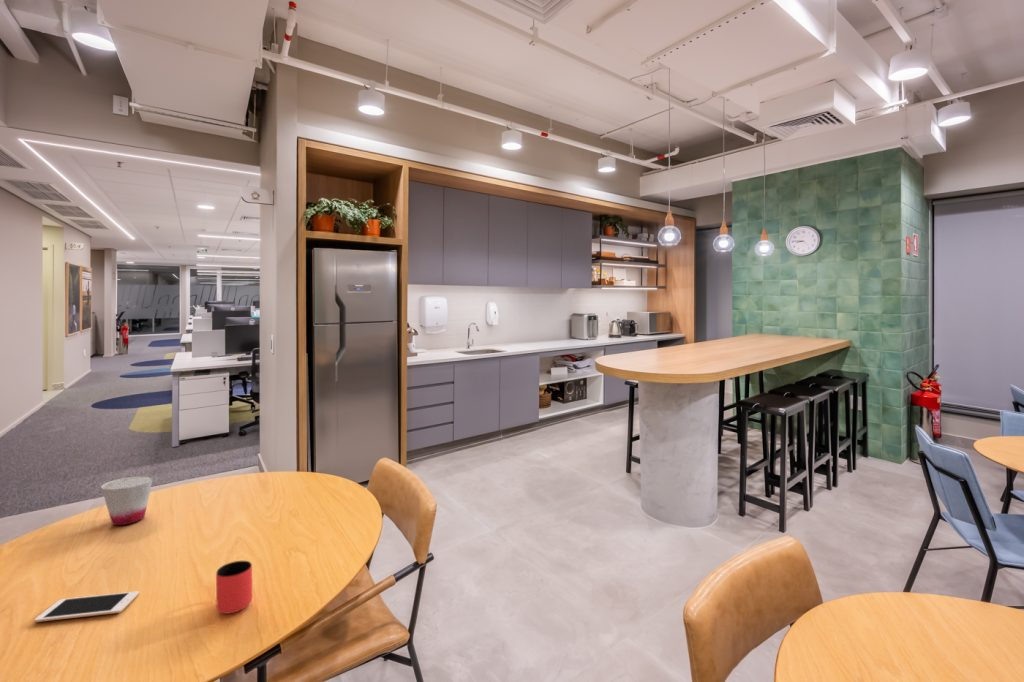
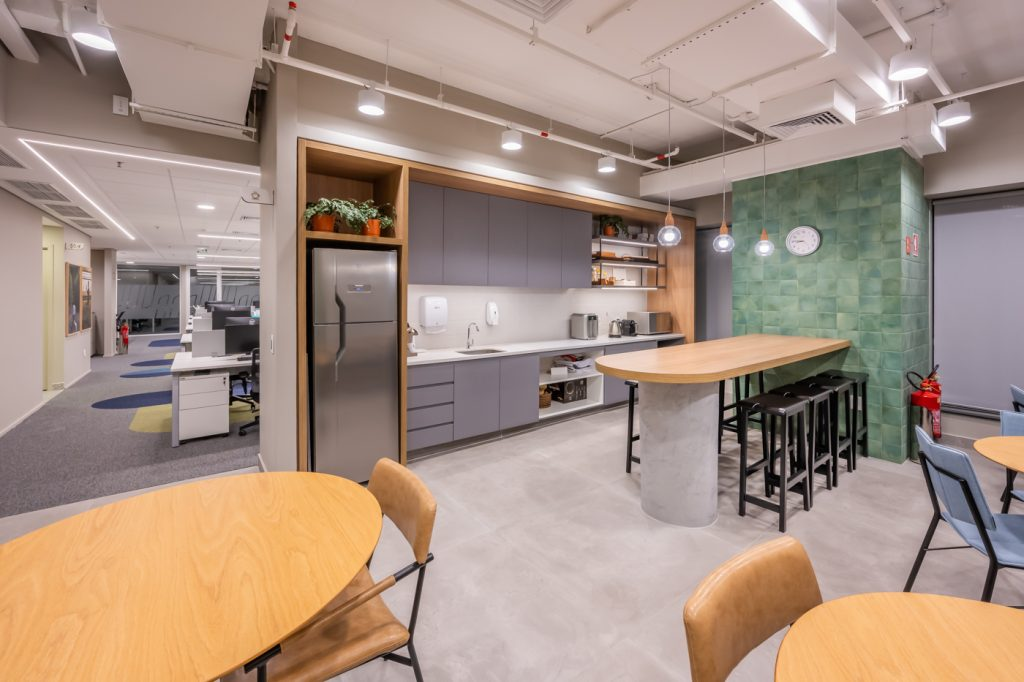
- cup (233, 584)
- cell phone (89, 606)
- cup (128, 501)
